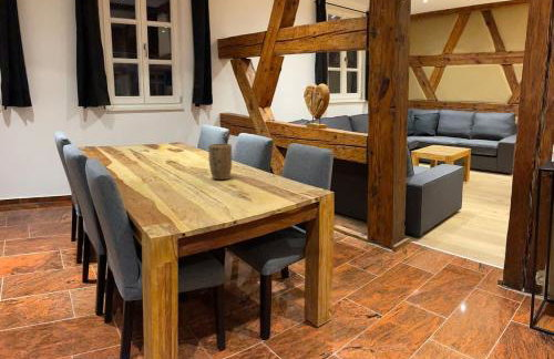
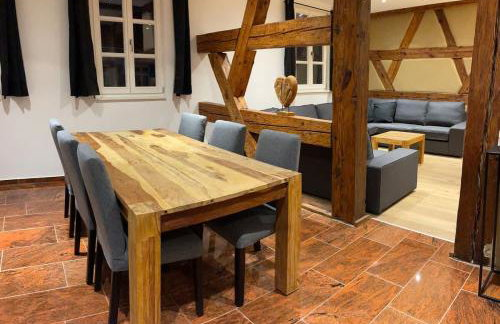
- plant pot (220, 161)
